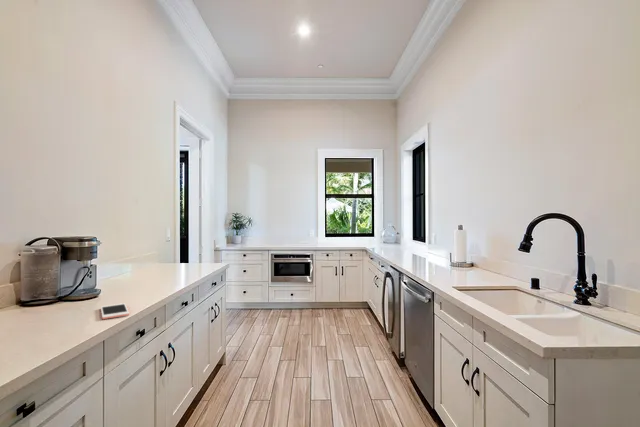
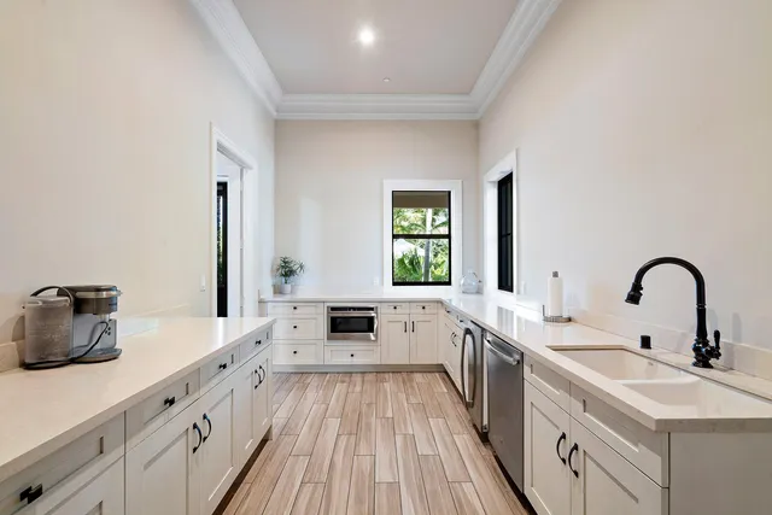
- cell phone (114, 310)
